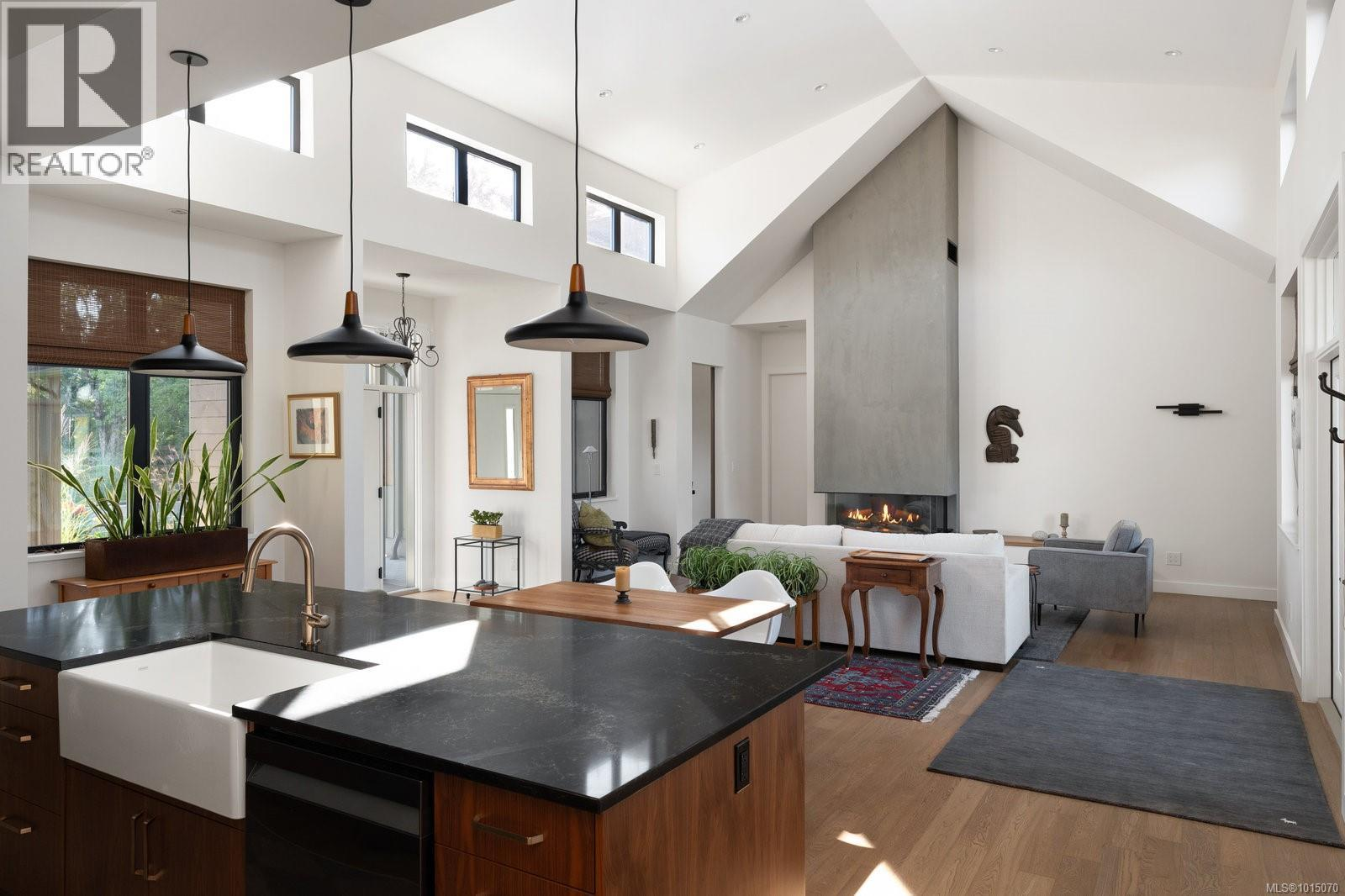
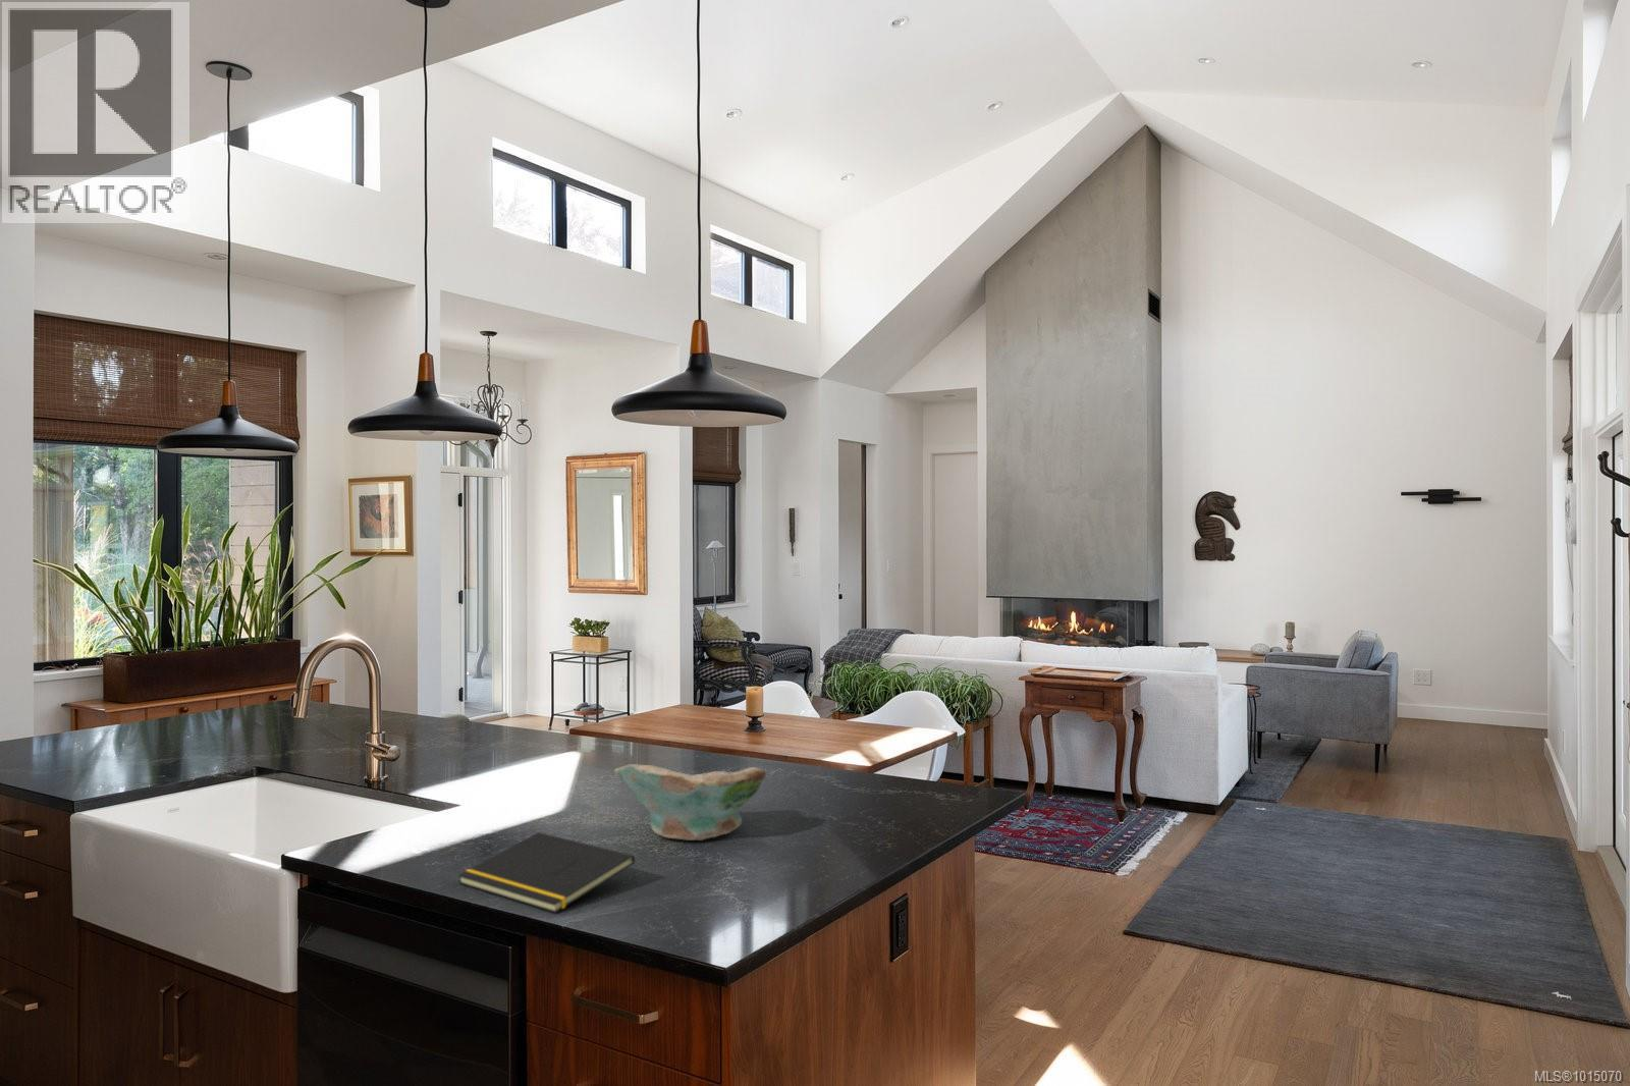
+ notepad (547, 869)
+ bowl (692, 794)
